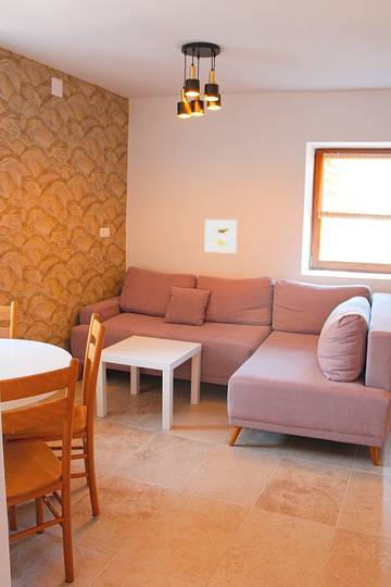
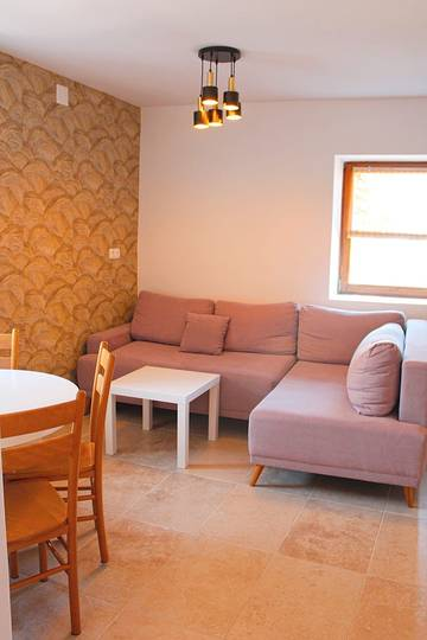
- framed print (220, 236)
